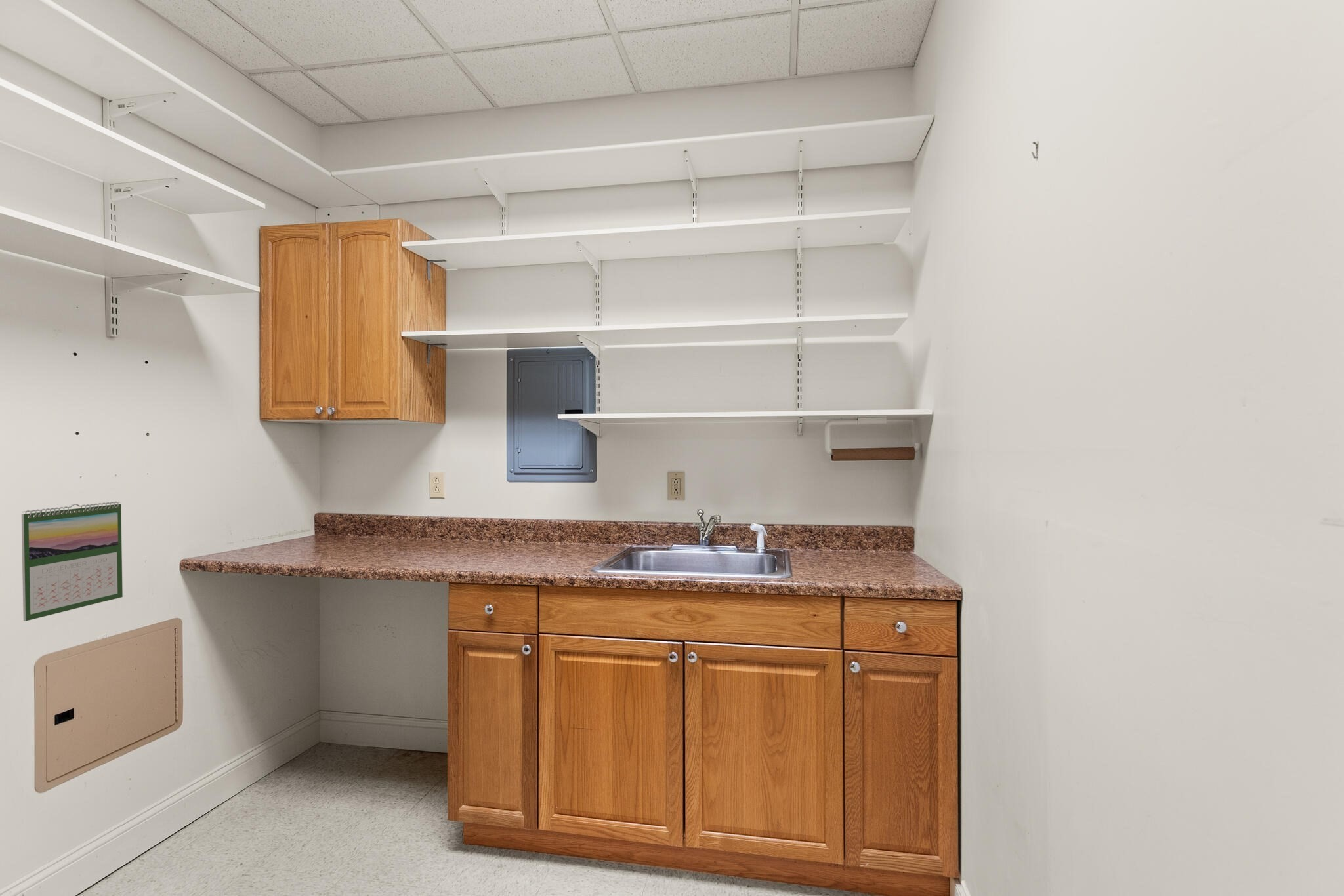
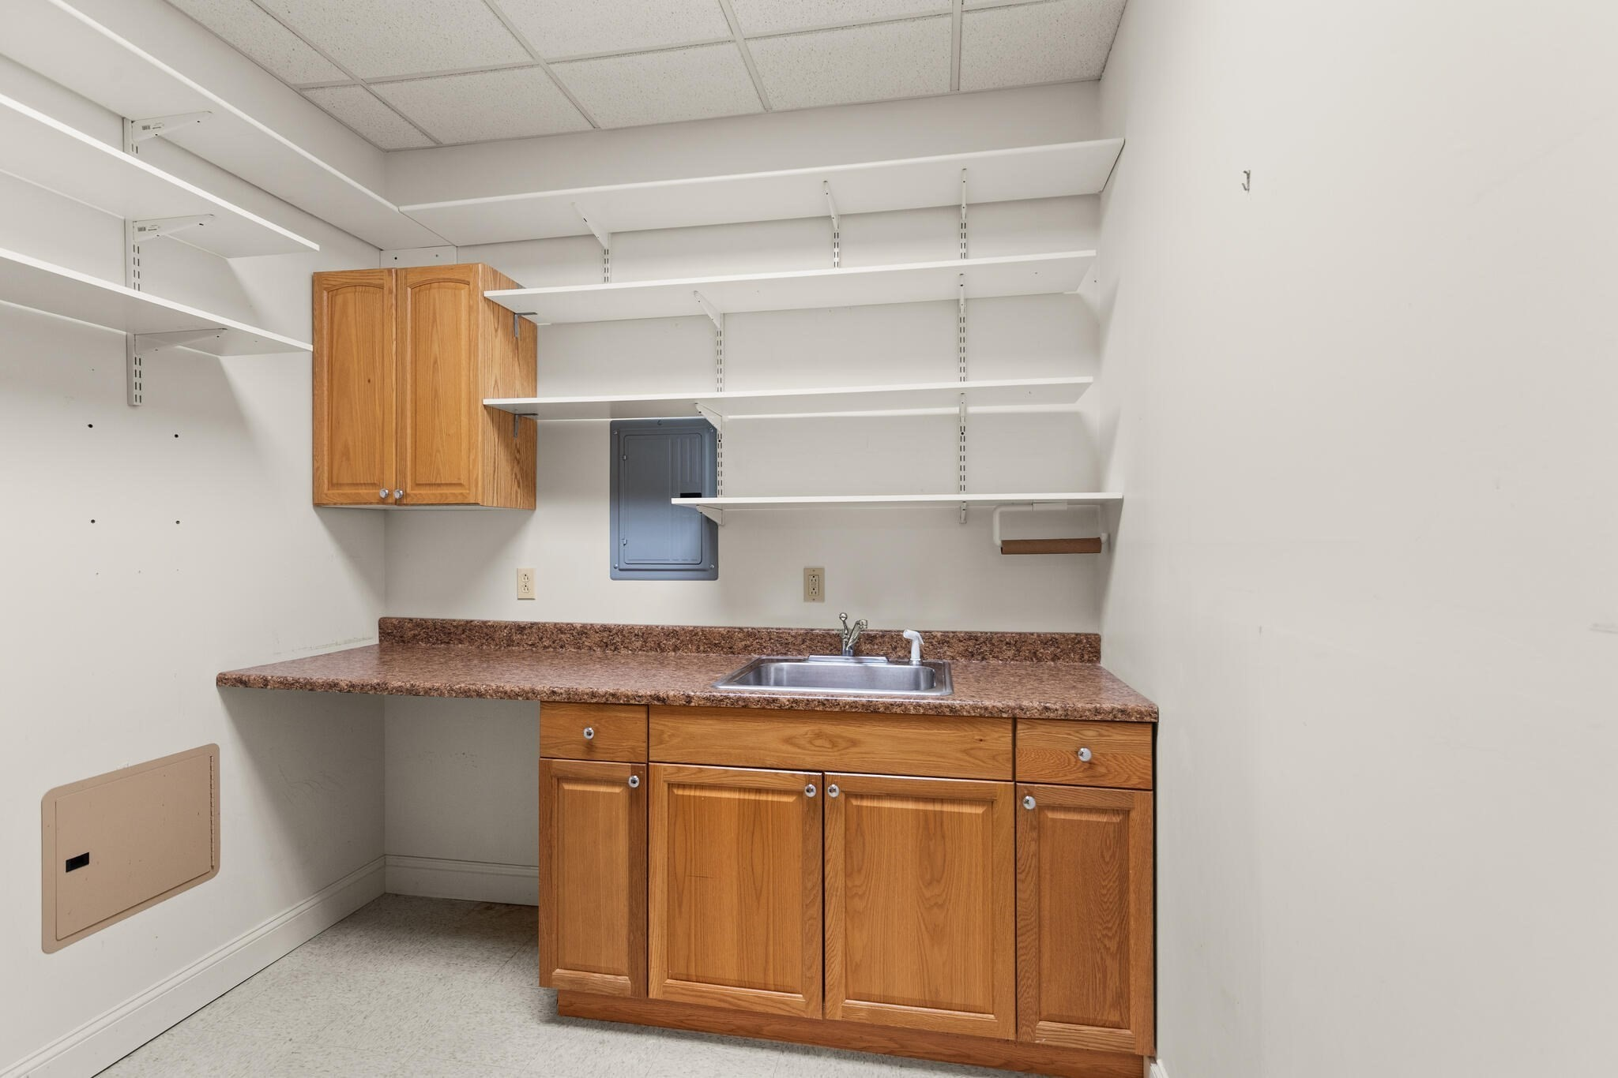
- calendar (75, 556)
